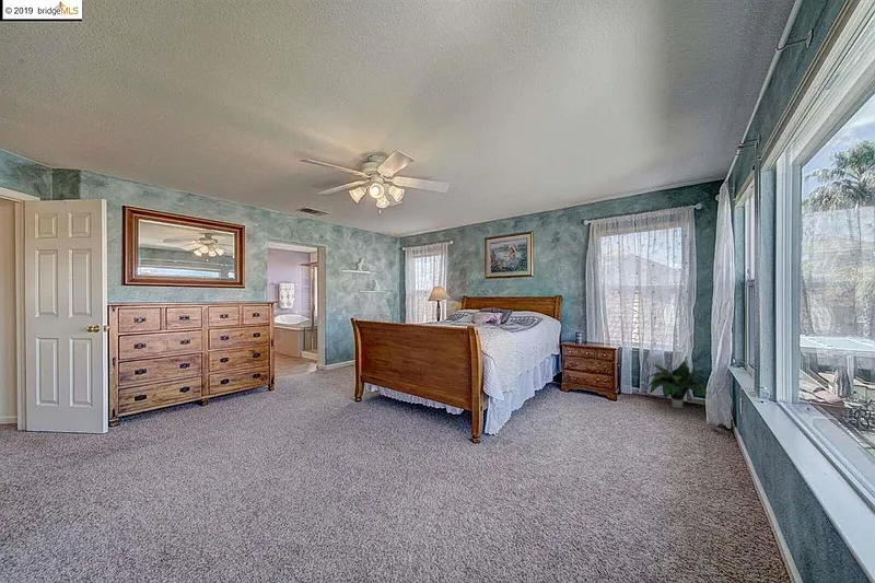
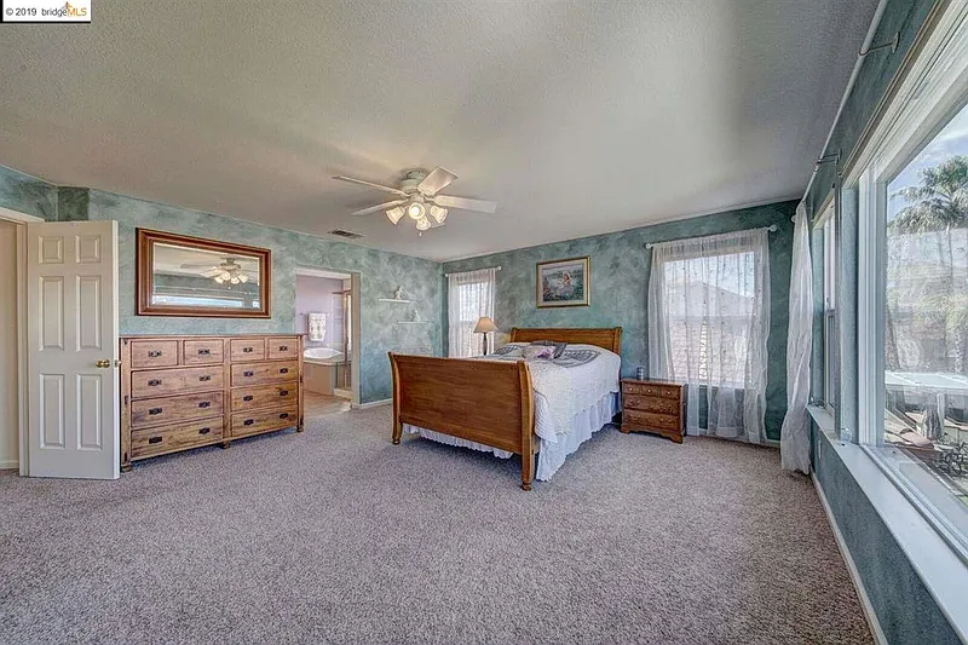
- potted plant (679, 384)
